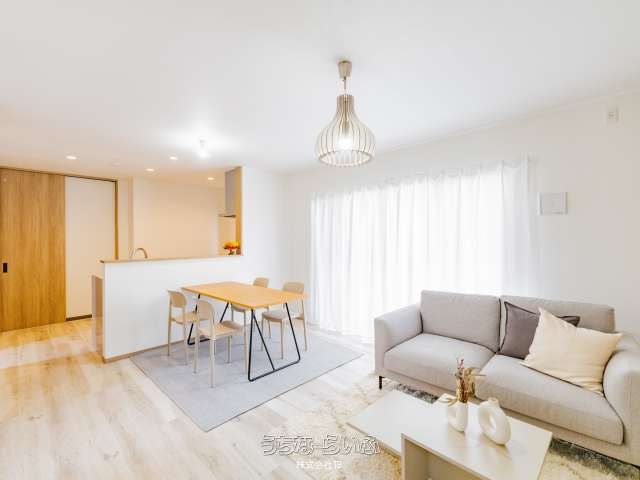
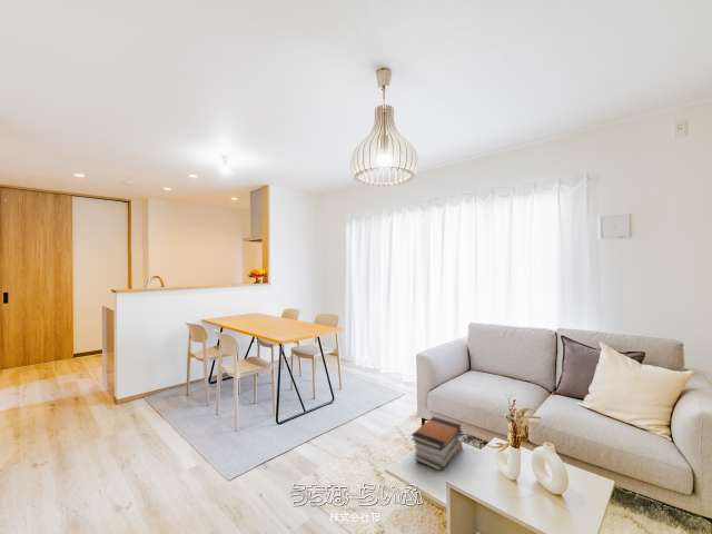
+ book stack (437, 442)
